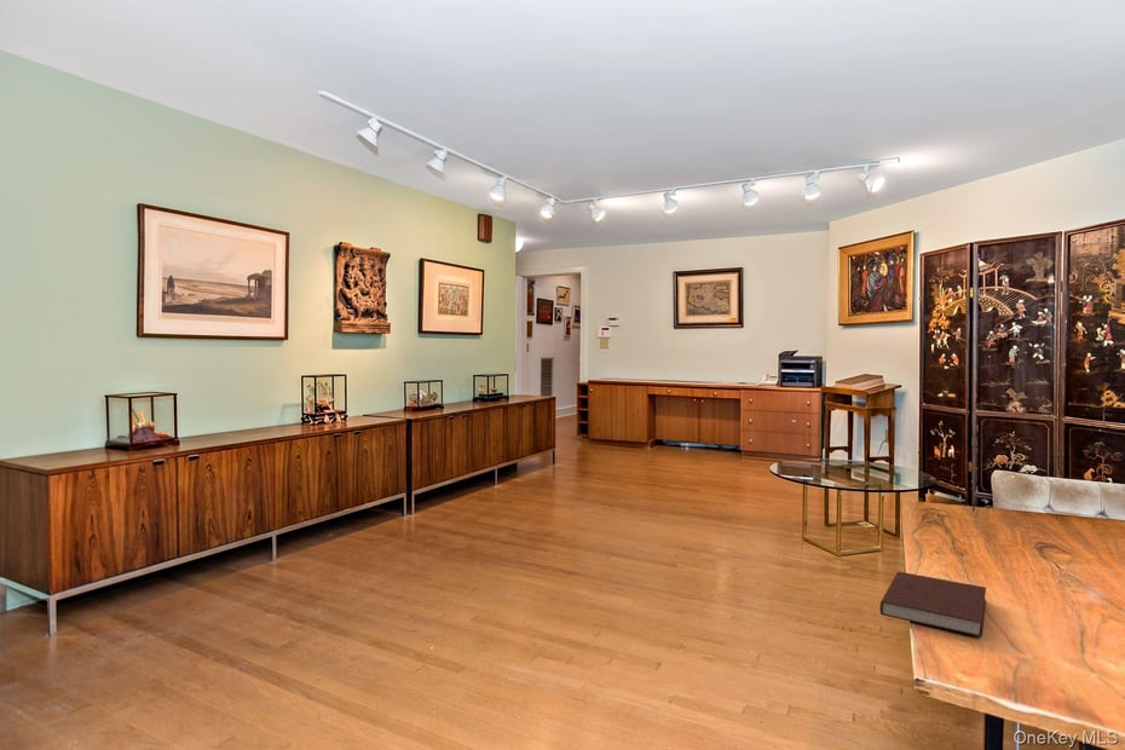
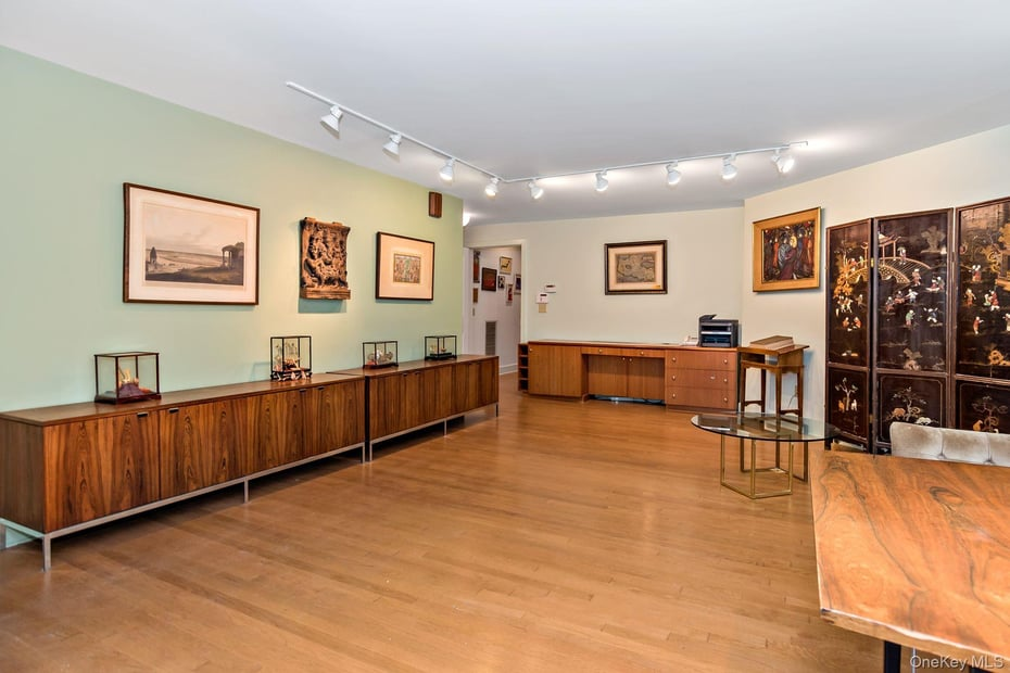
- notebook (934, 600)
